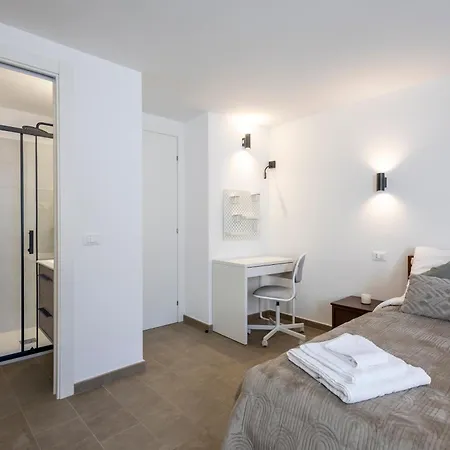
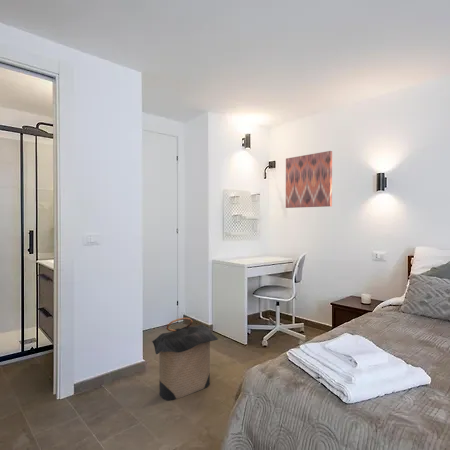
+ laundry hamper (185, 350)
+ wall art (307, 181)
